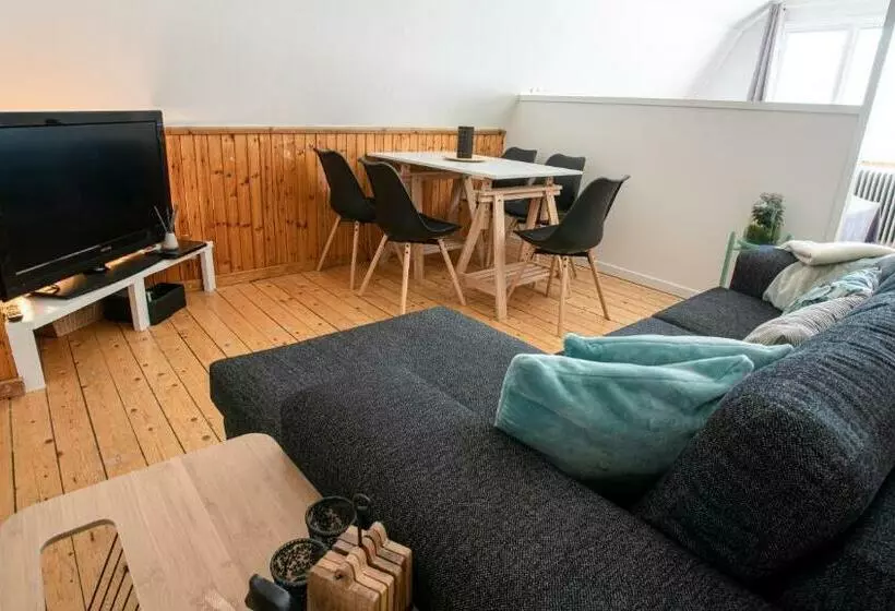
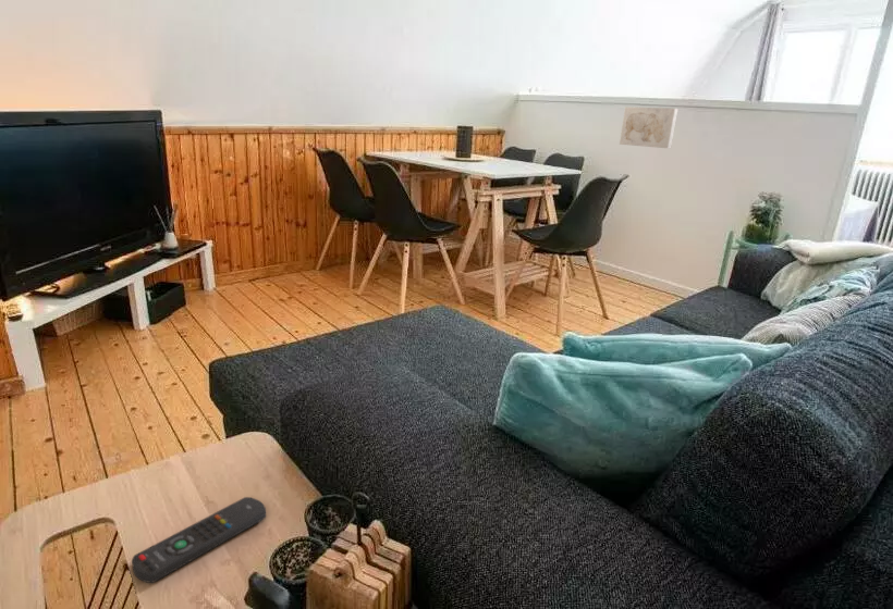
+ wall art (647, 127)
+ remote control (204, 535)
